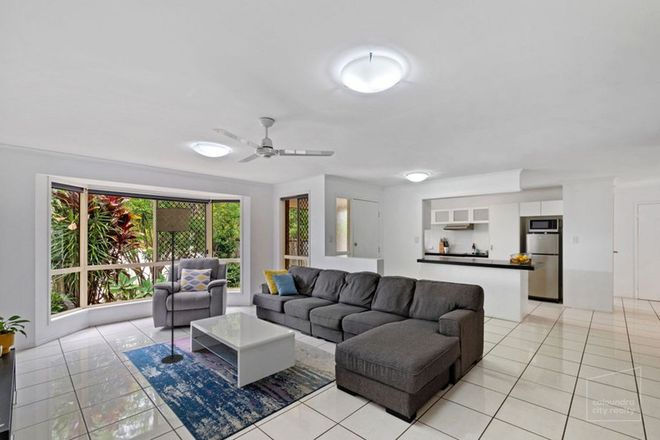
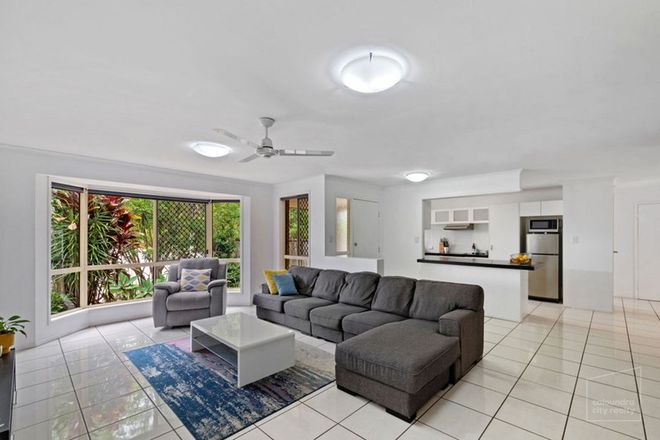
- floor lamp (172, 283)
